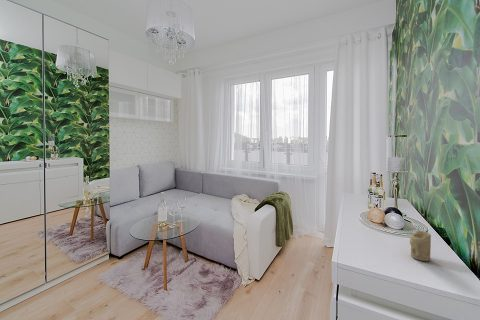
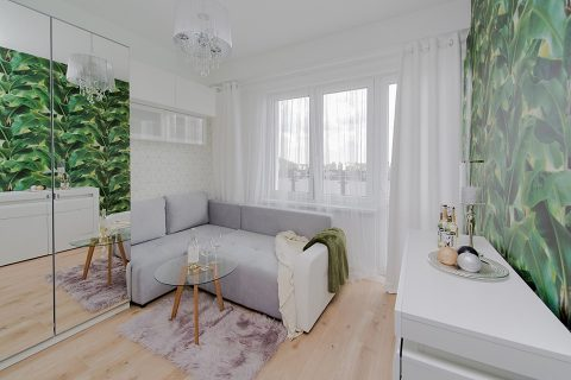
- candle (419, 245)
